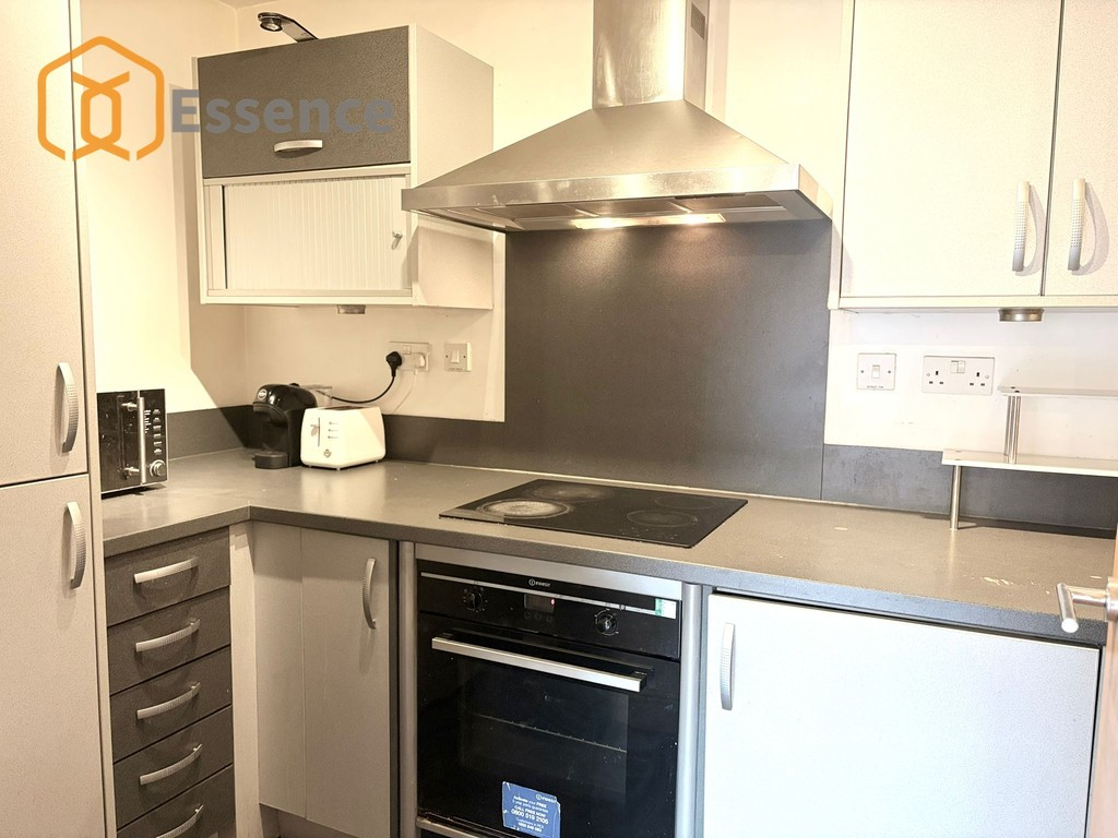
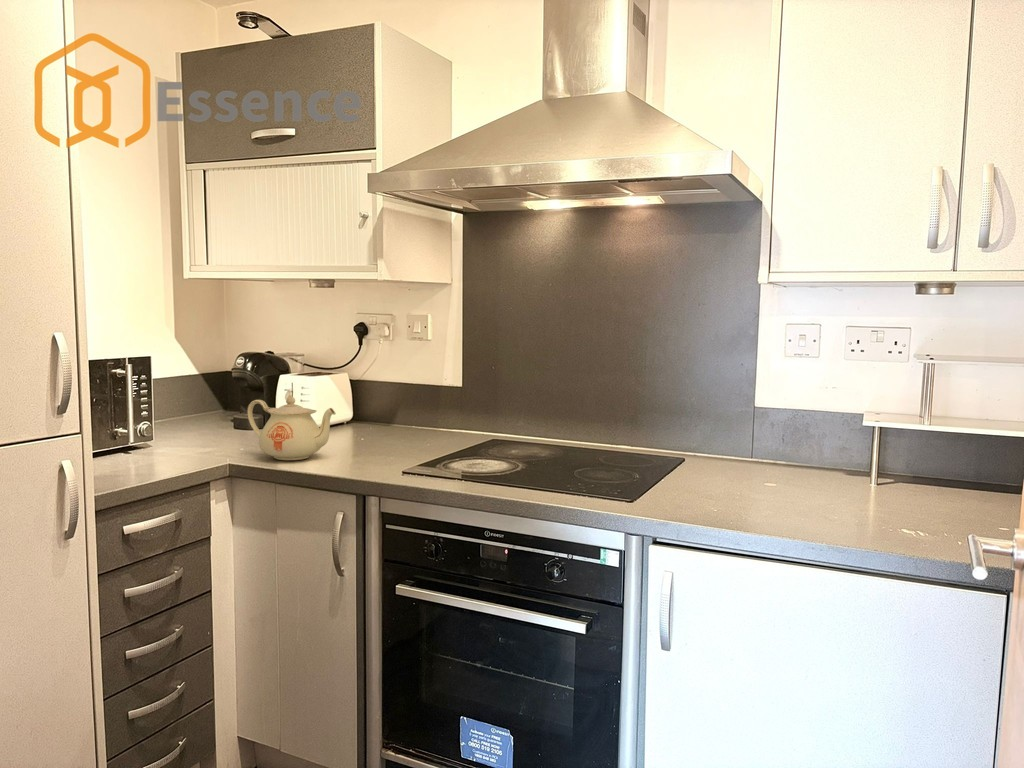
+ teapot (291, 426)
